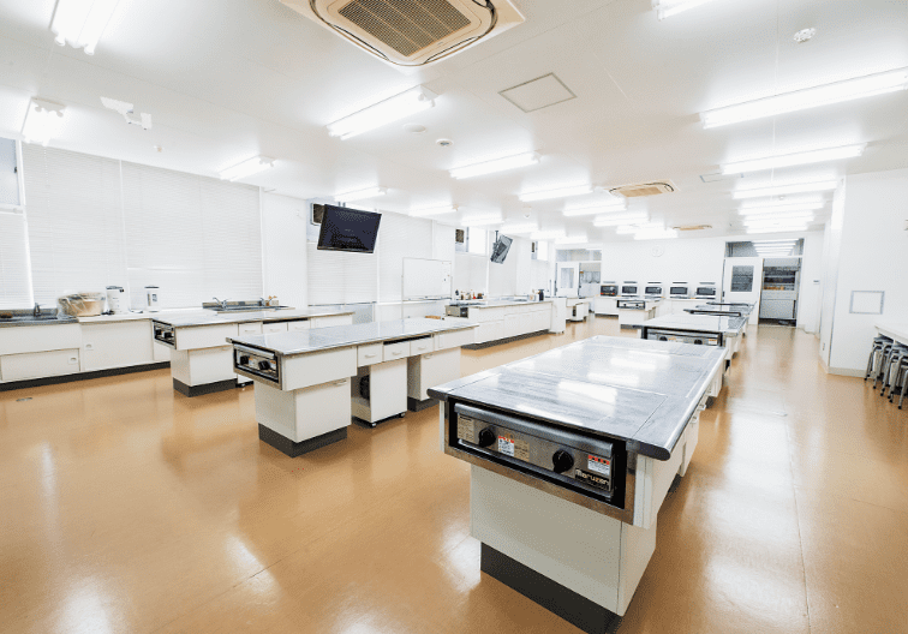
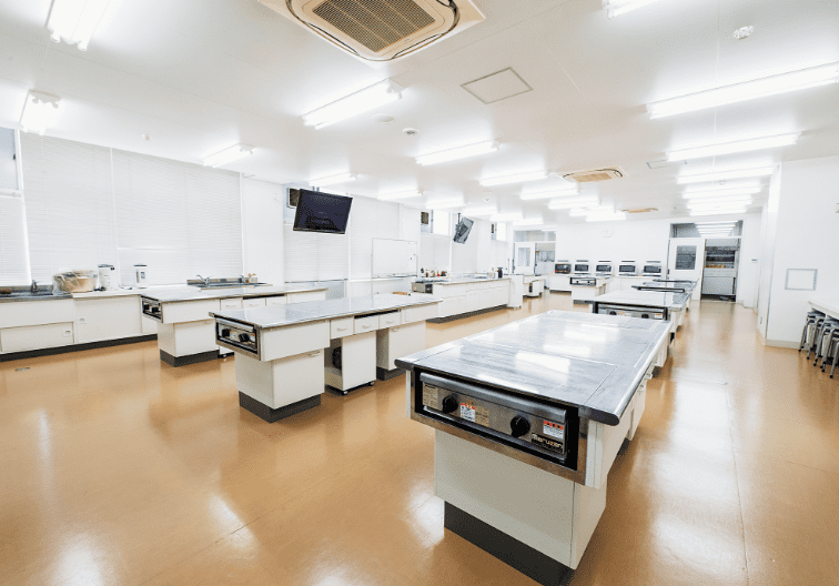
- security camera (127, 118)
